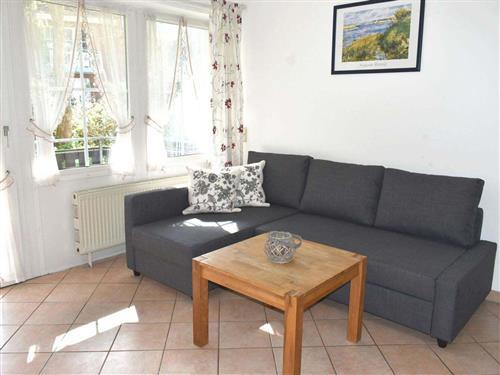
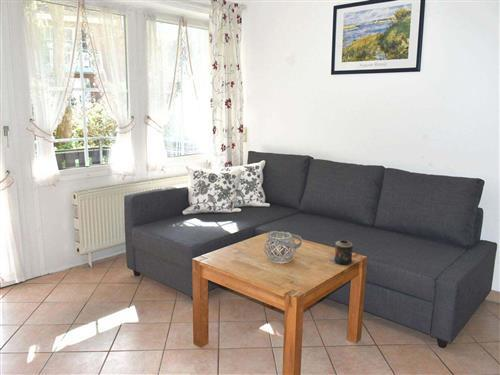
+ candle (340, 251)
